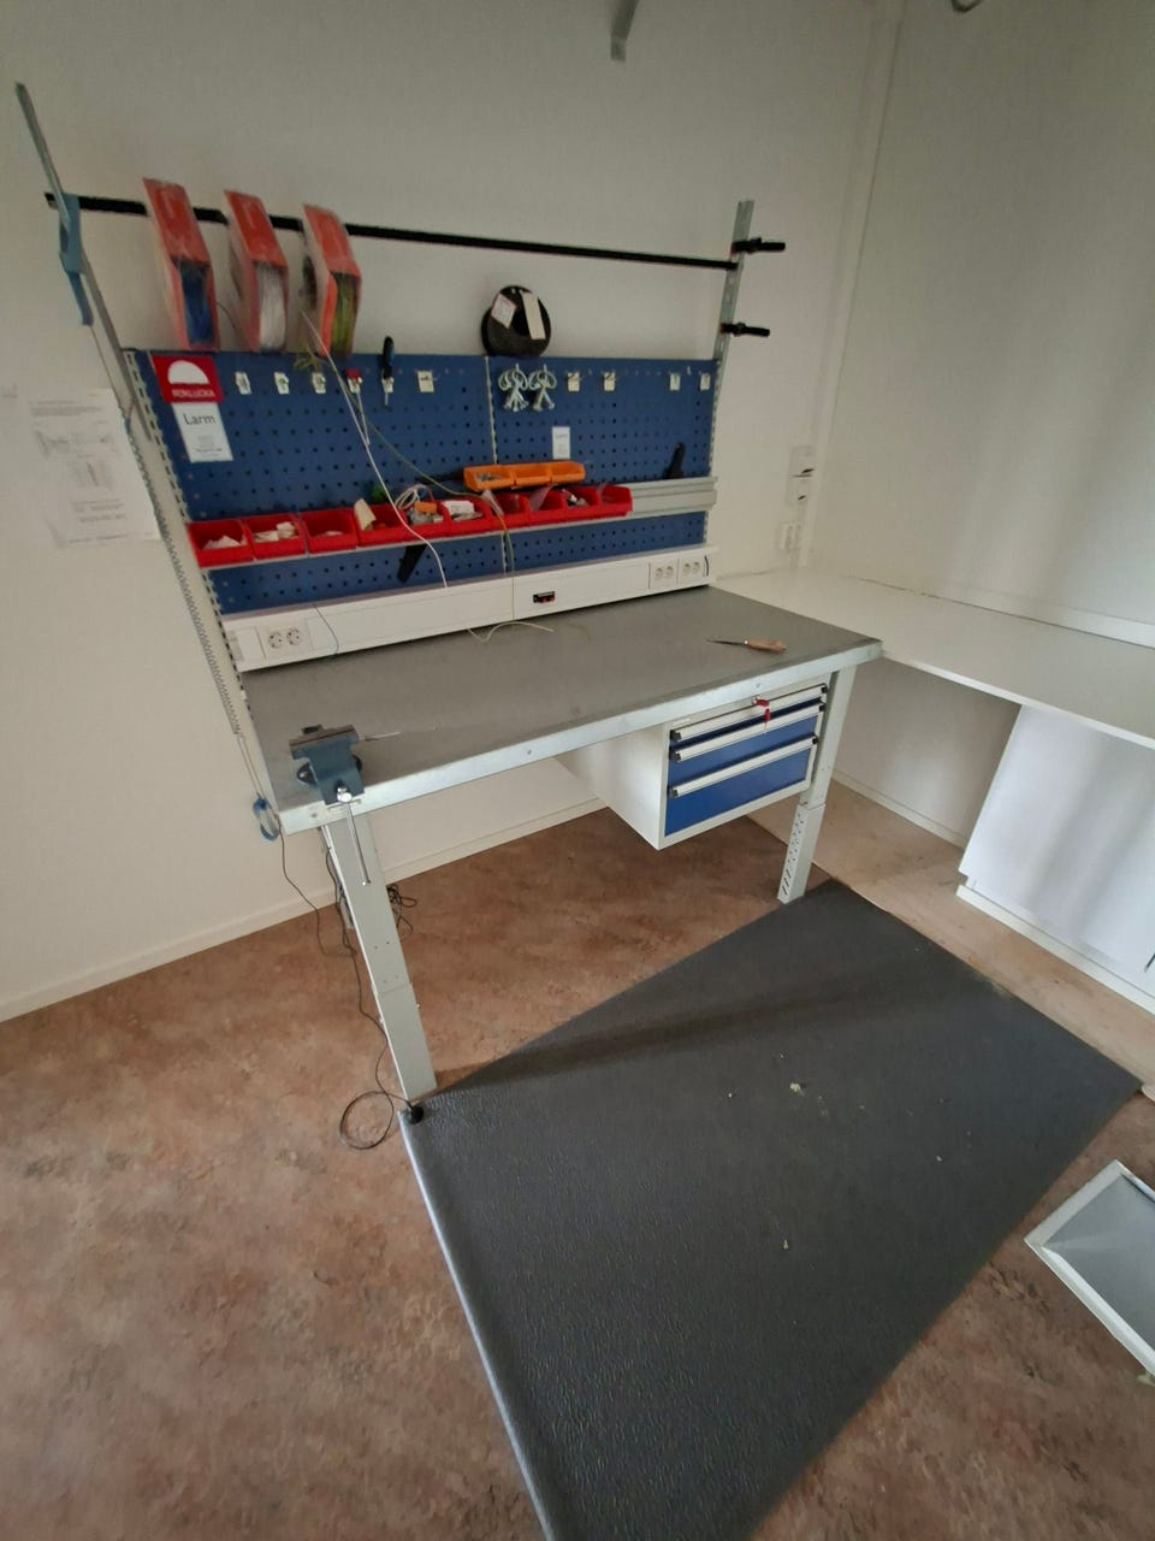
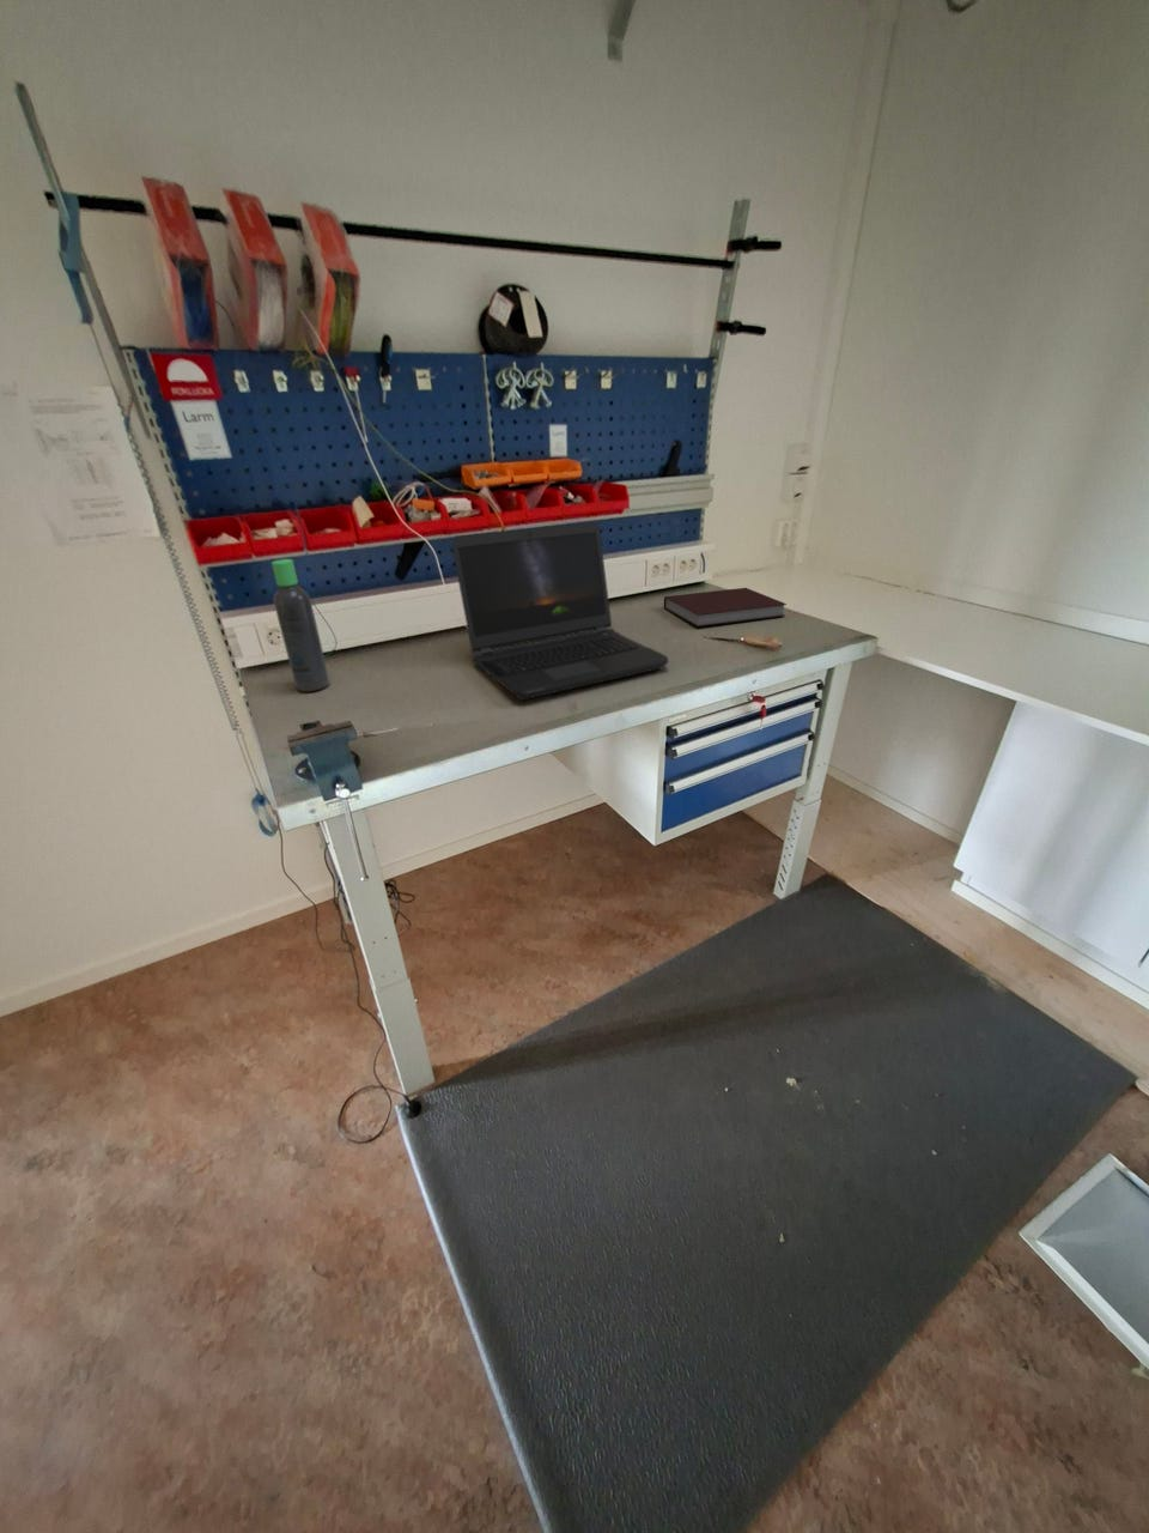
+ notebook (723, 606)
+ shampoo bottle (298, 626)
+ laptop computer (561, 604)
